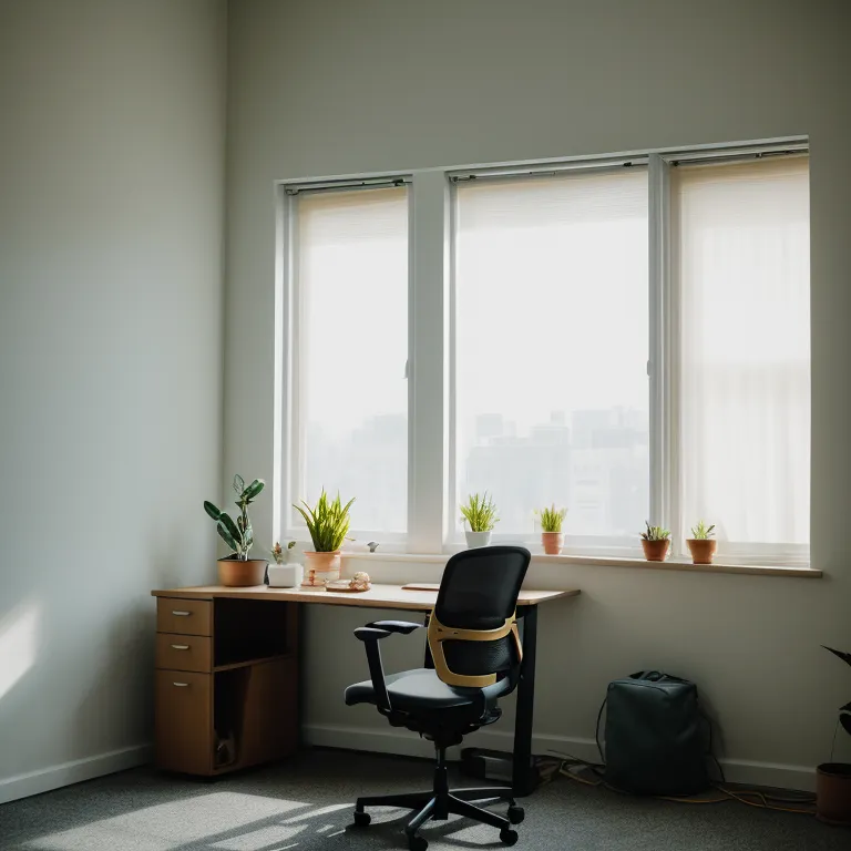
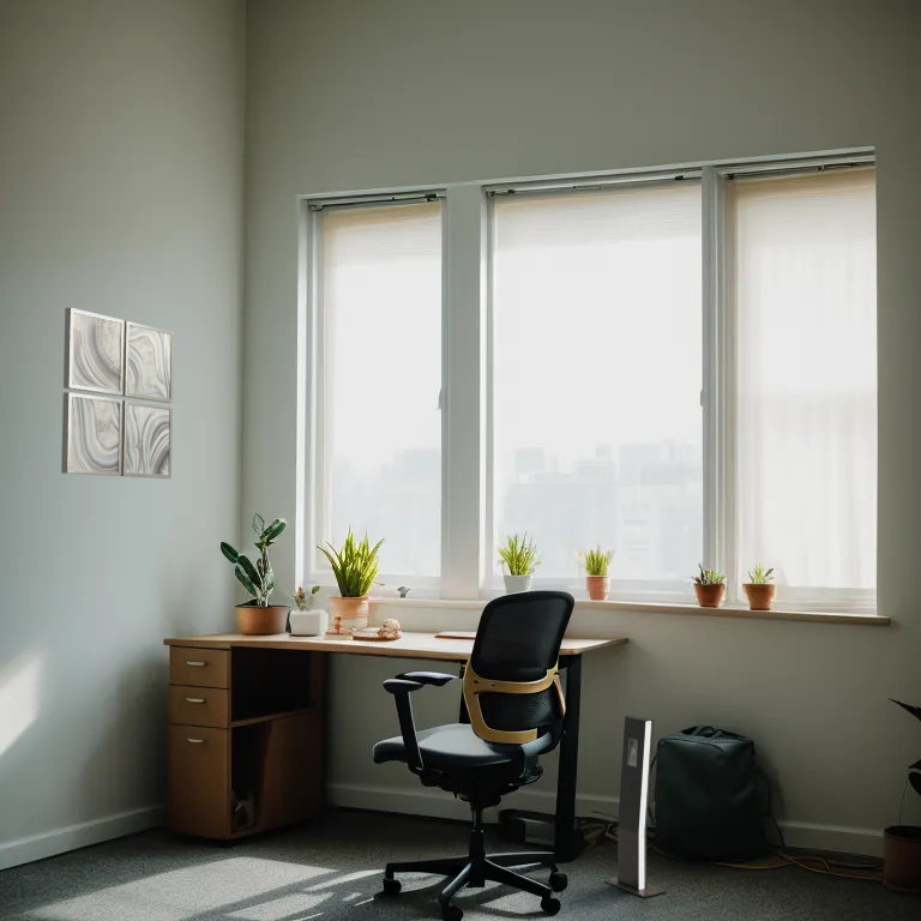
+ speaker (634, 802)
+ wall art (121, 396)
